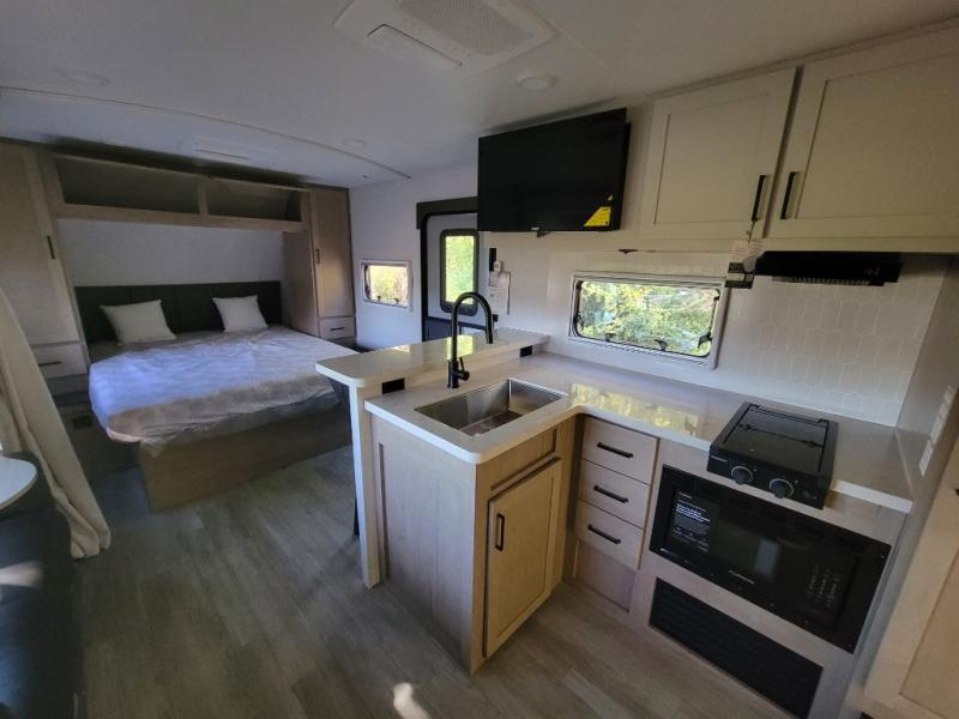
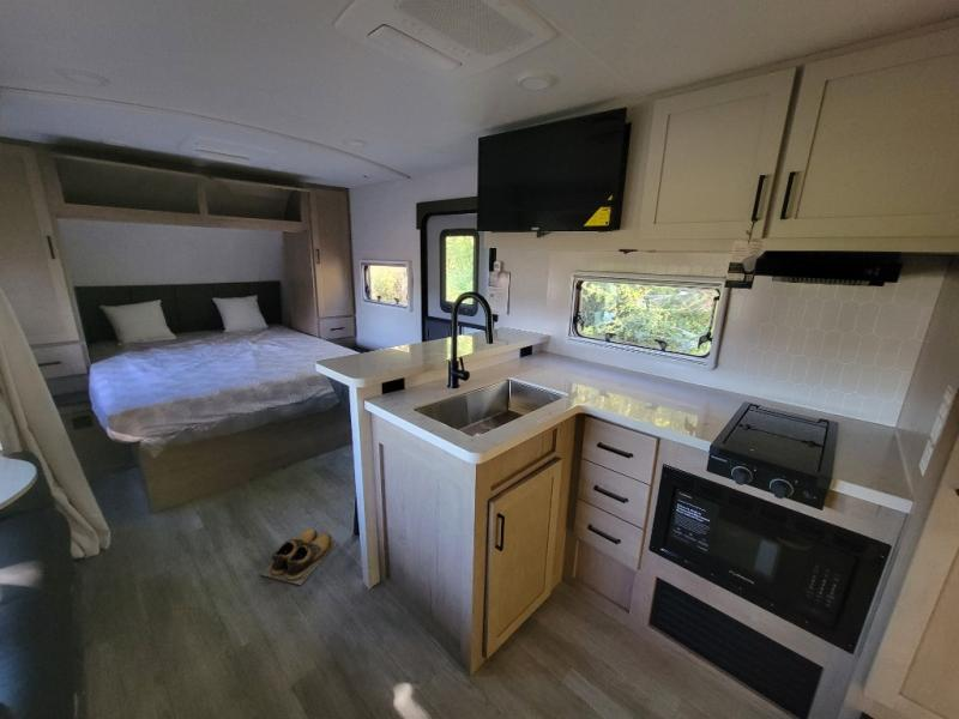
+ shoes (300, 549)
